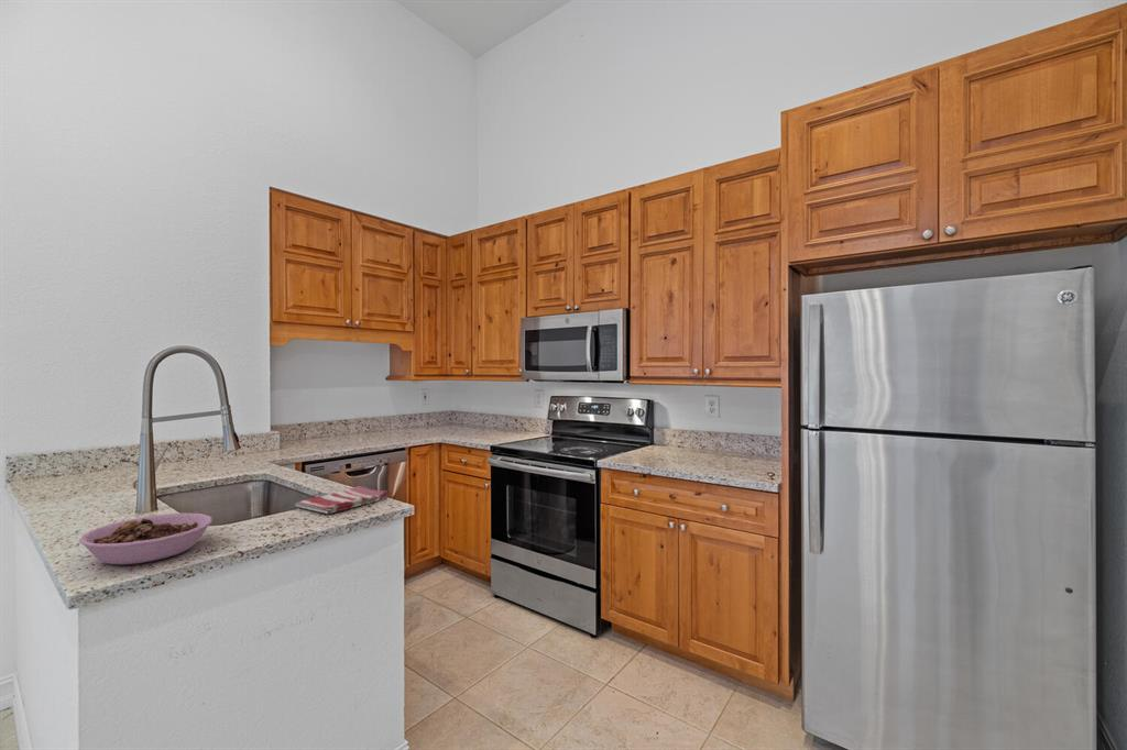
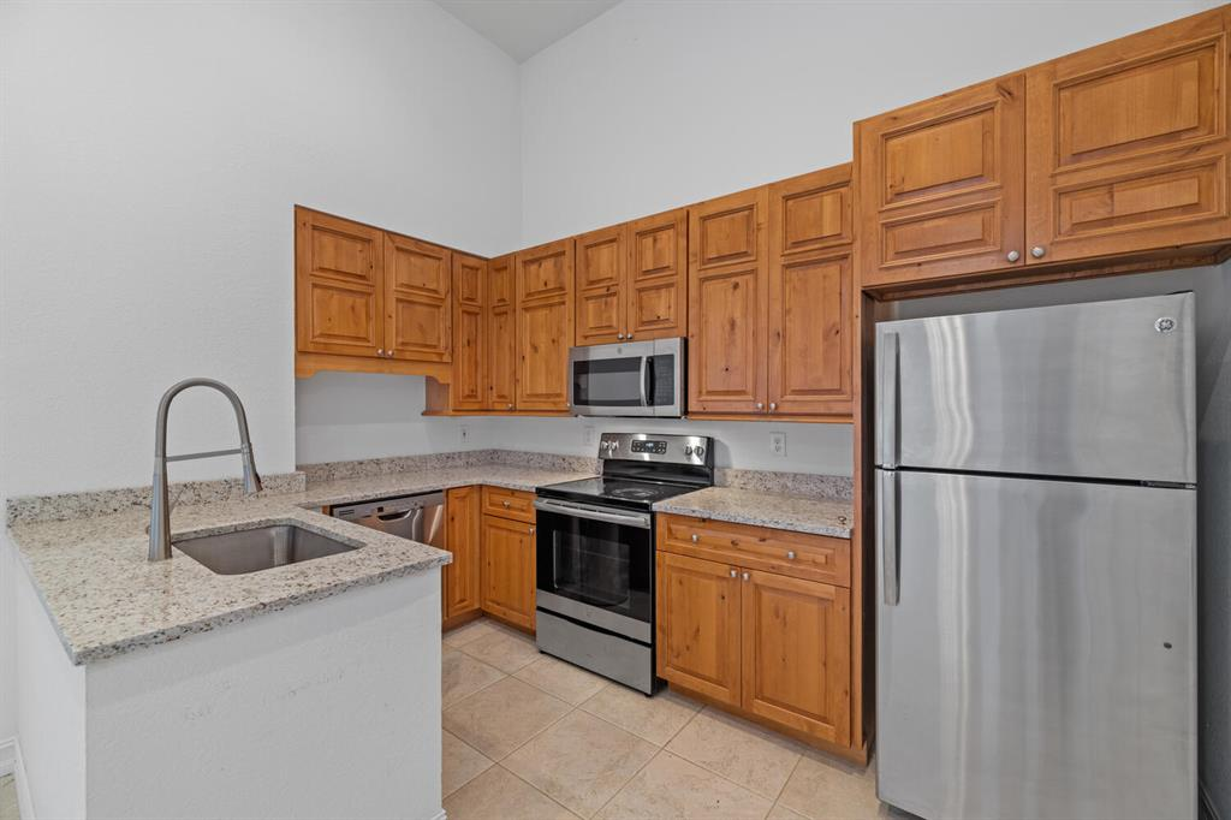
- dish towel (343, 498)
- bowl (150, 536)
